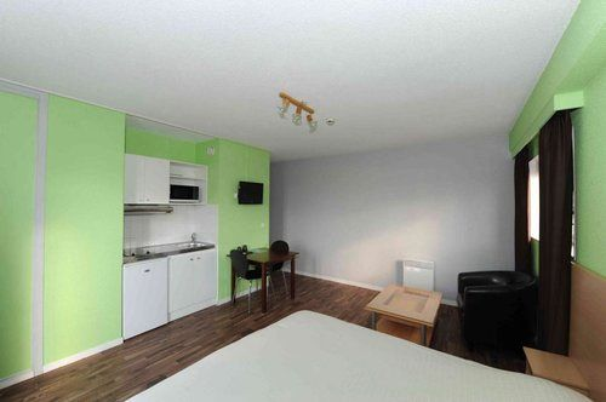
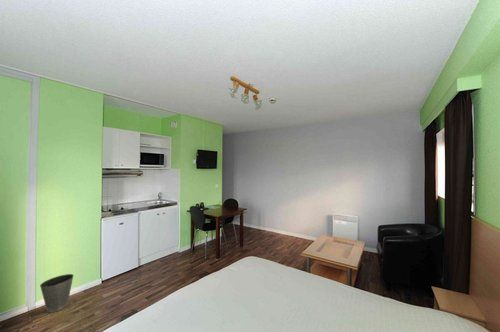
+ waste basket (57, 293)
